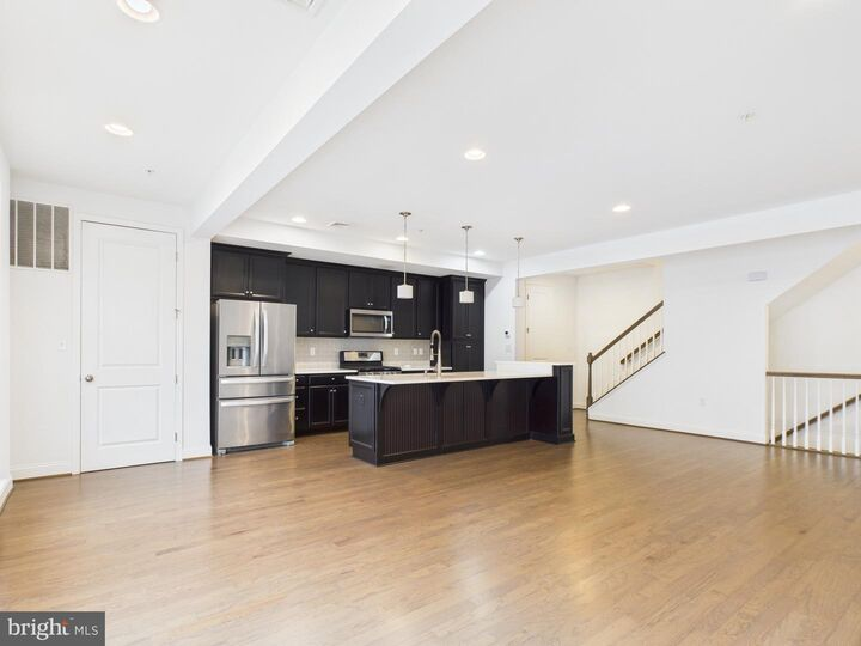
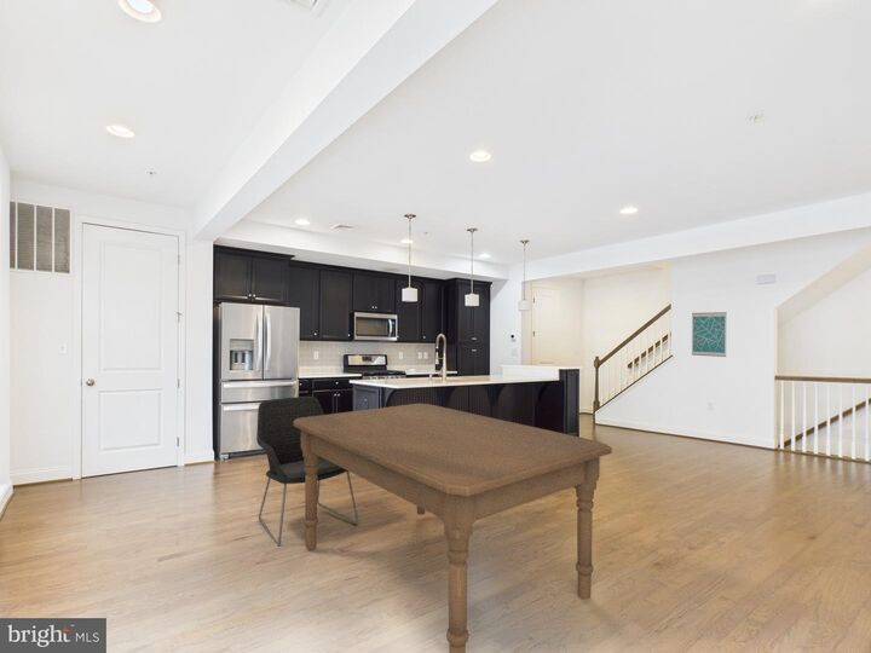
+ wall art (708, 334)
+ chair (301, 462)
+ dining table (433, 499)
